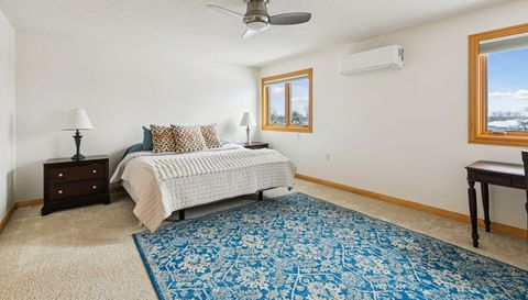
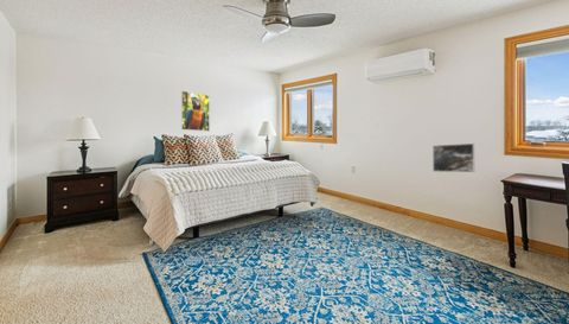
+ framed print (452, 158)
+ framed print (196, 112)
